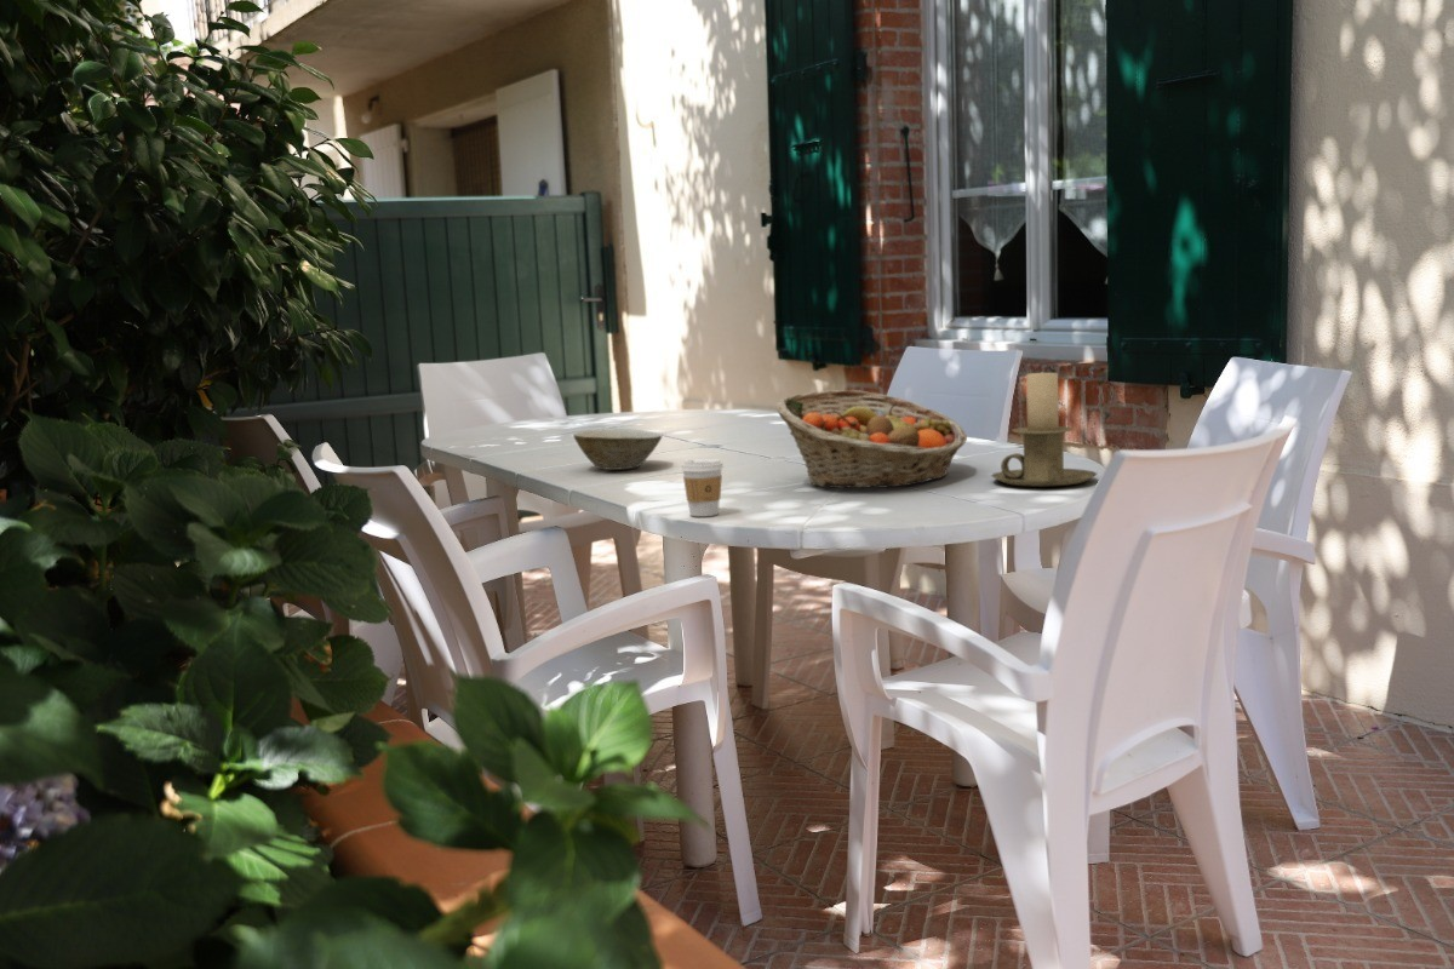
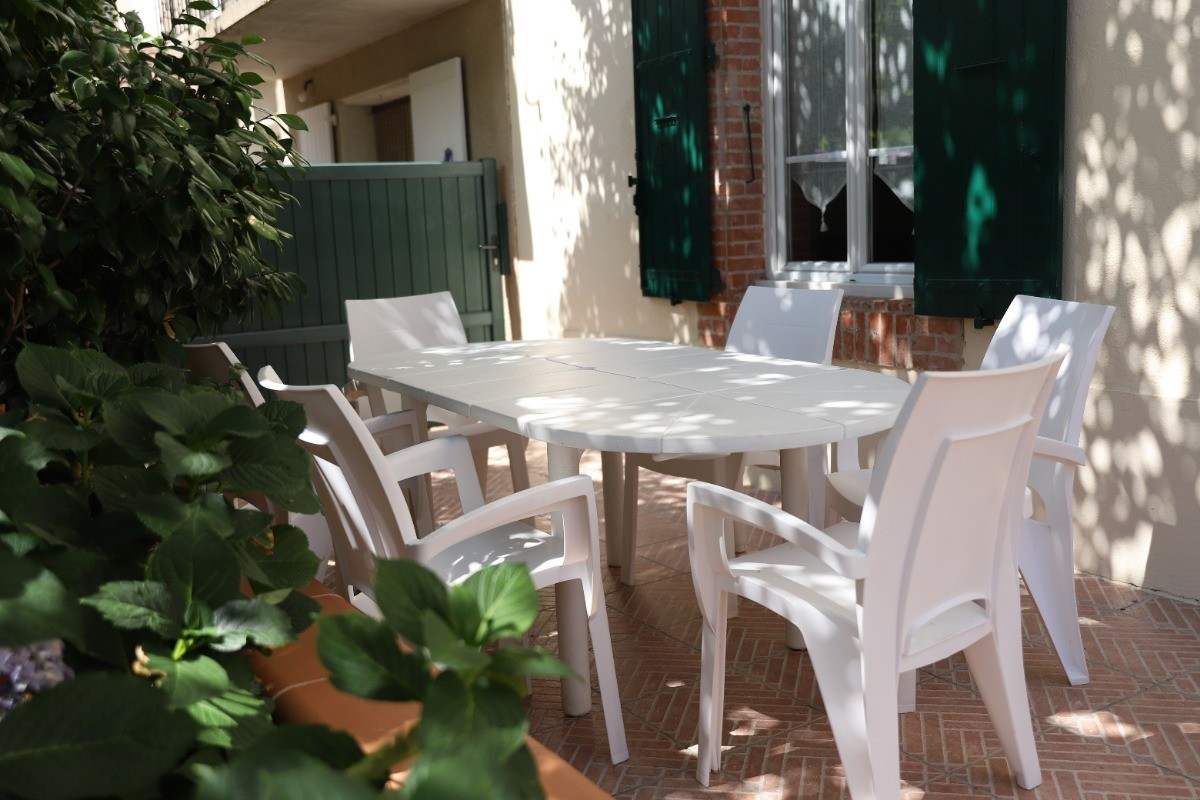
- coffee cup (703, 486)
- bowl (618, 449)
- candle holder (1042, 426)
- fruit basket (871, 435)
